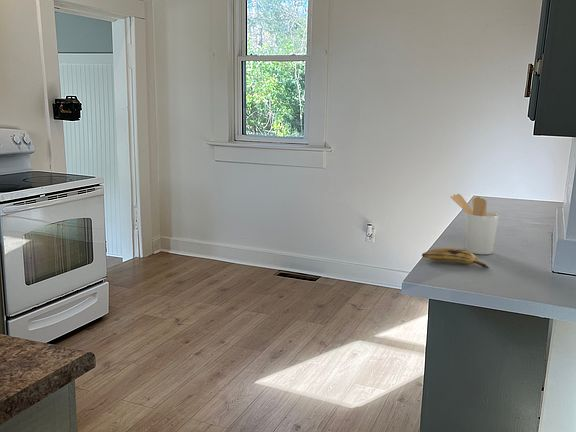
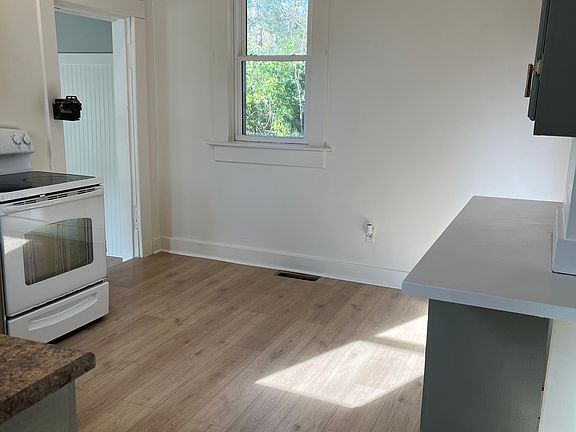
- banana (456, 256)
- utensil holder (472, 222)
